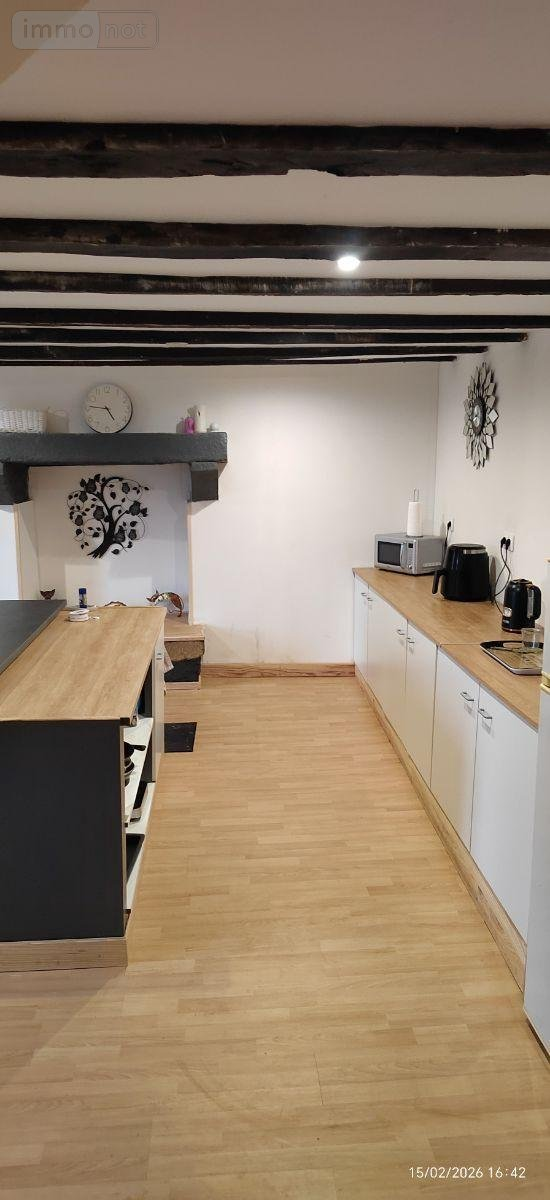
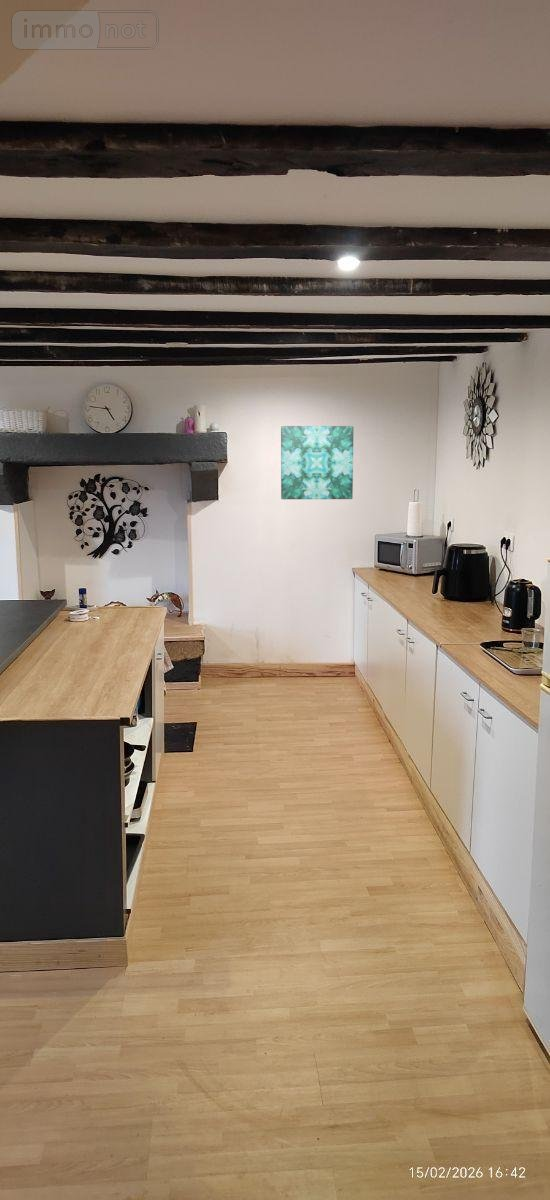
+ wall art (316, 463)
